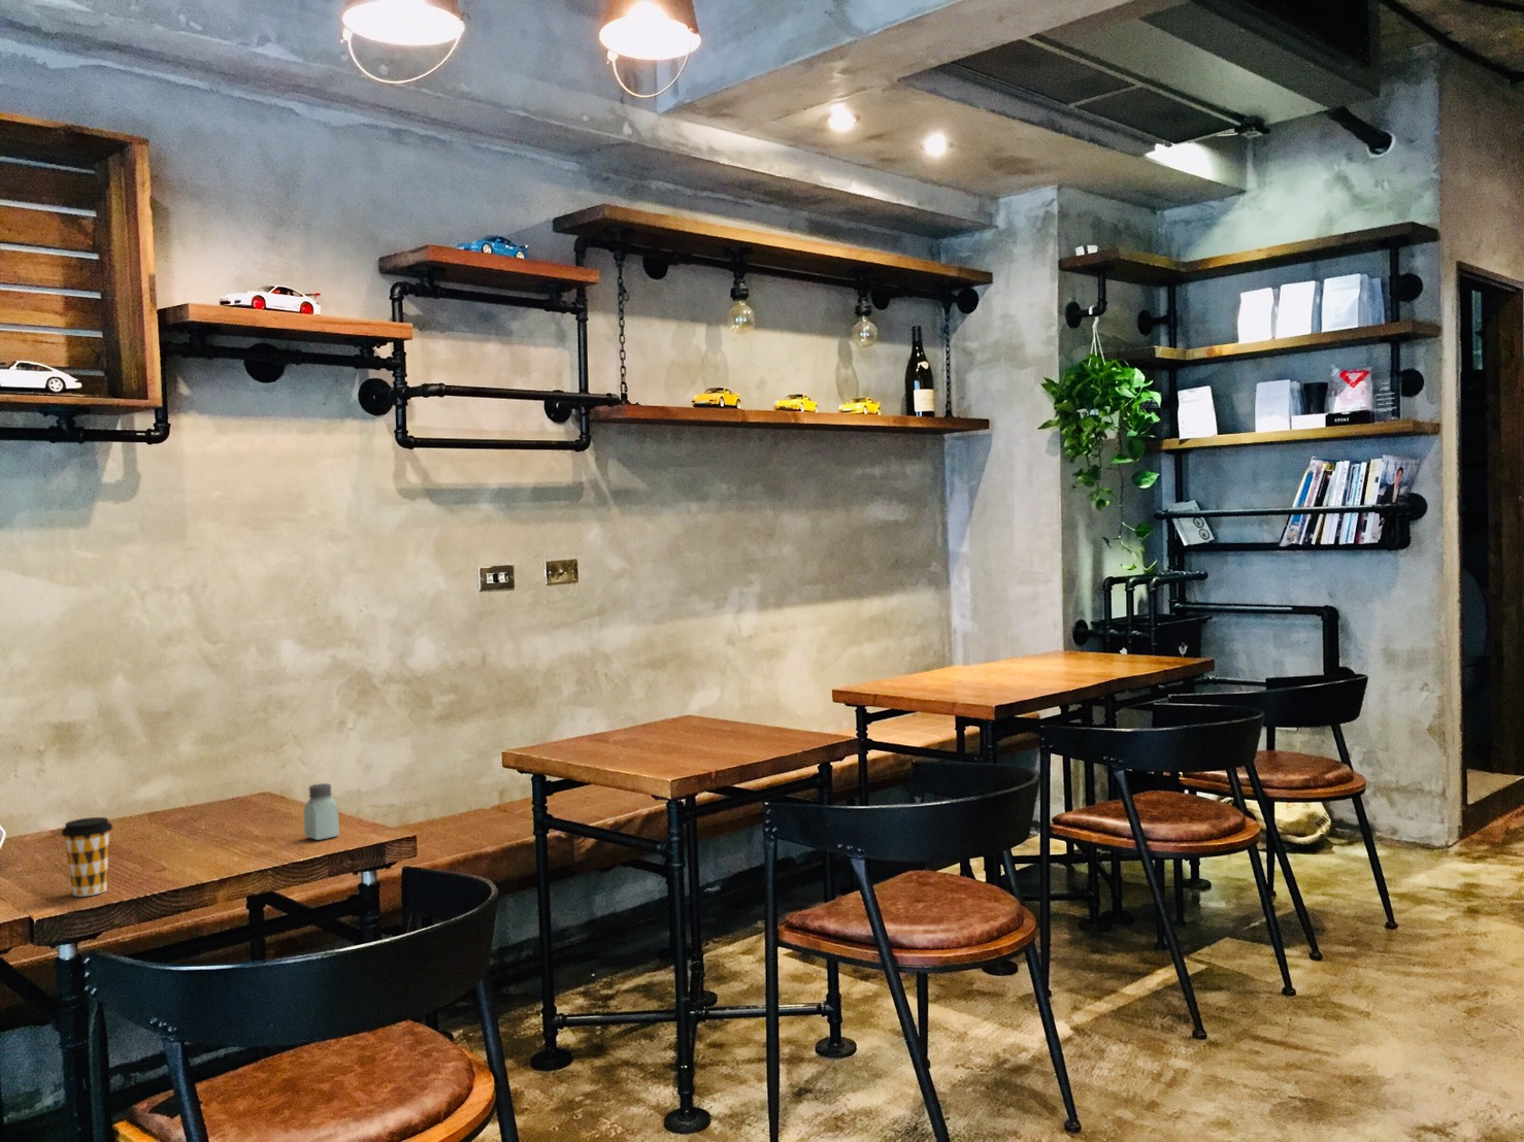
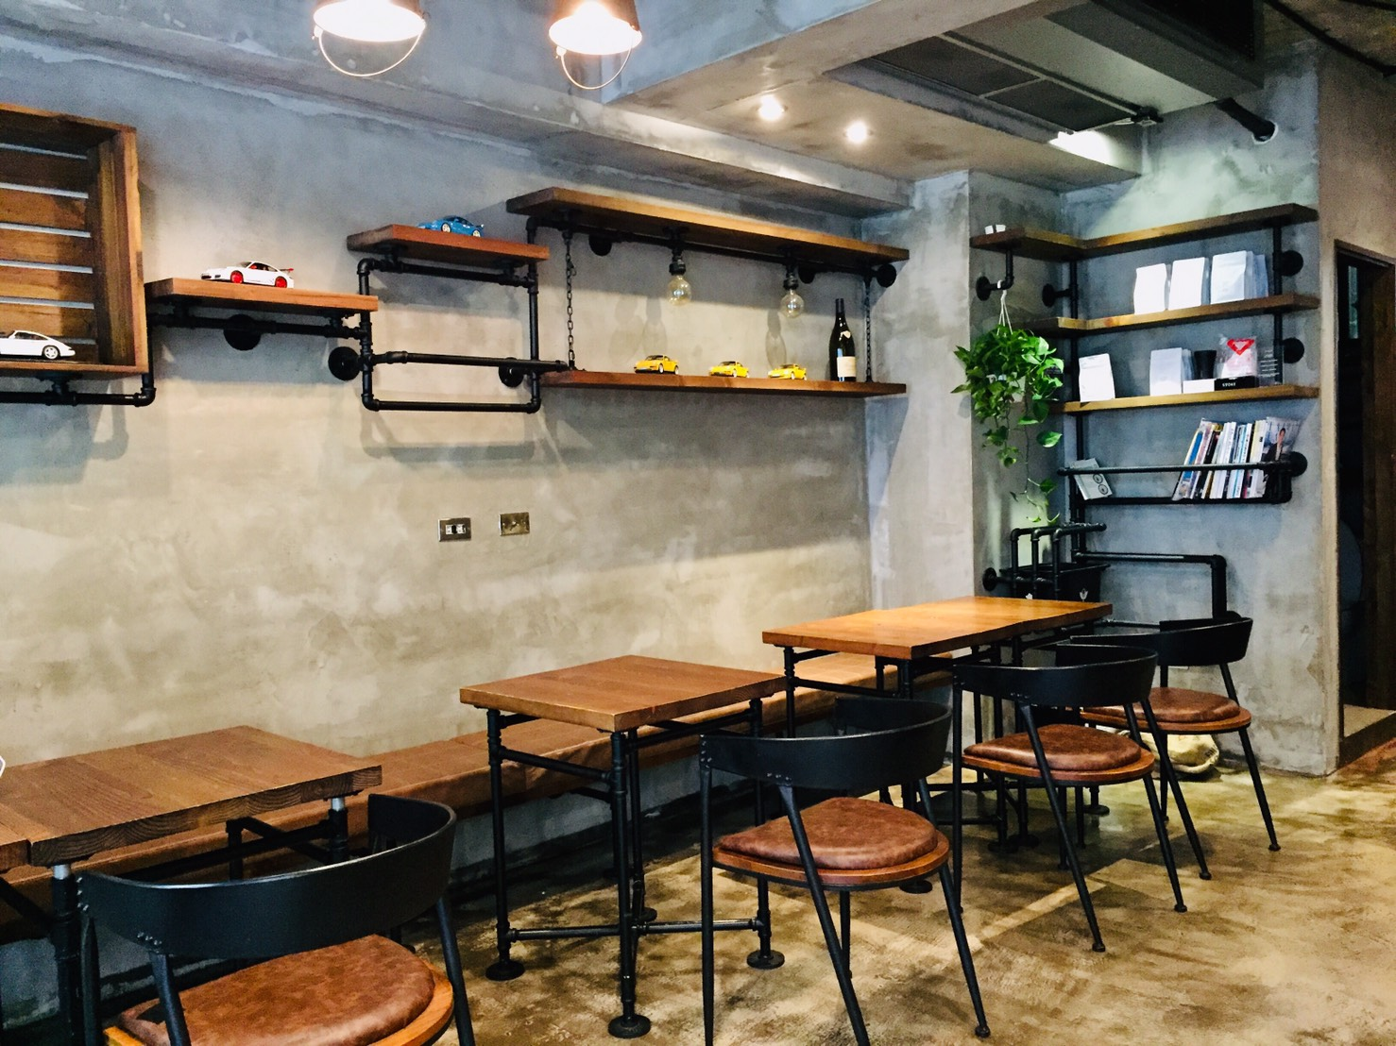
- saltshaker (320, 810)
- coffee cup (88, 856)
